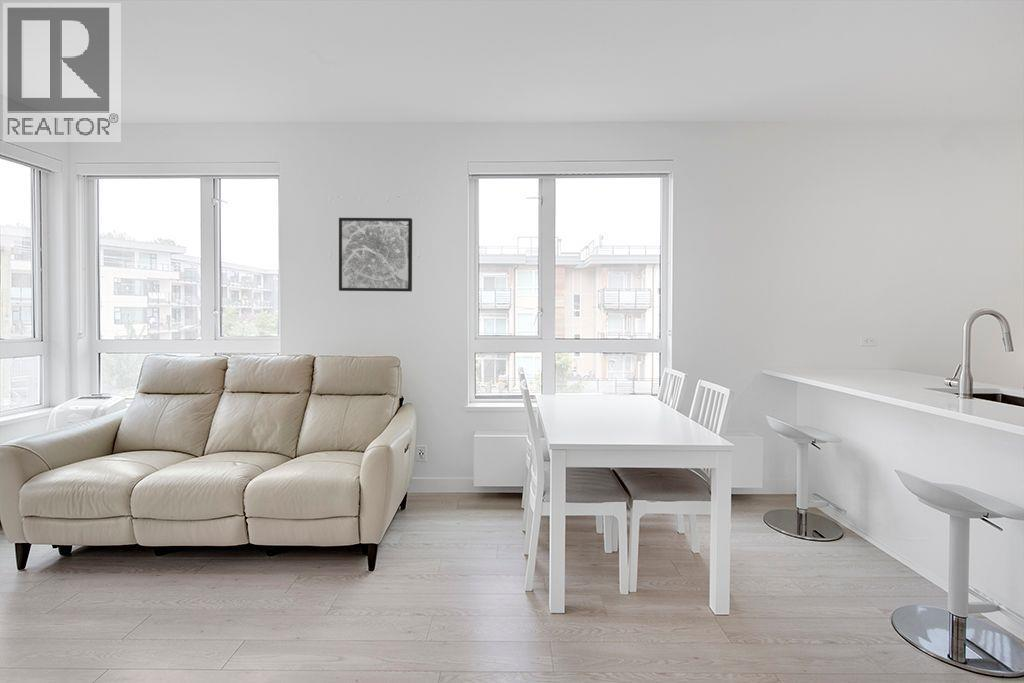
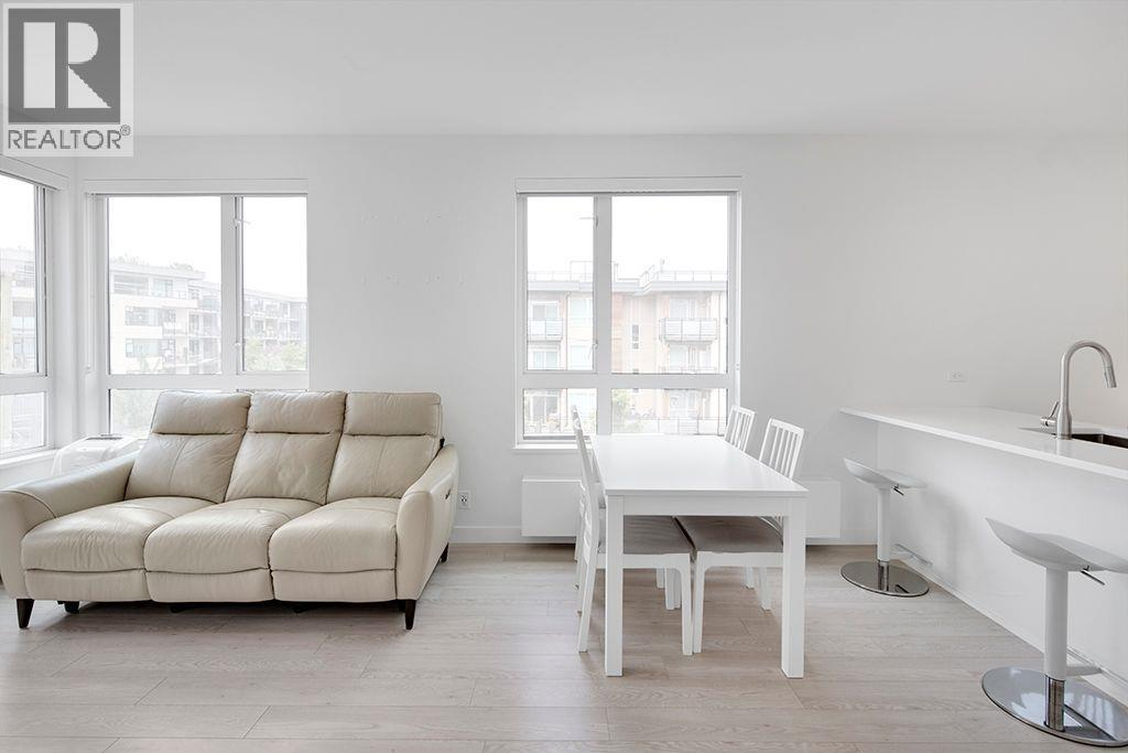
- wall art (375, 254)
